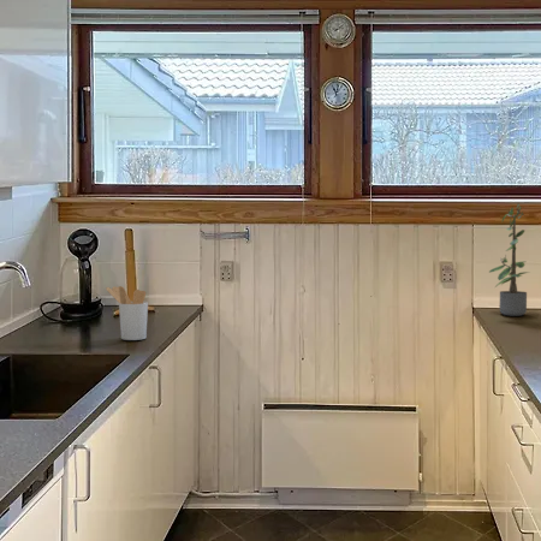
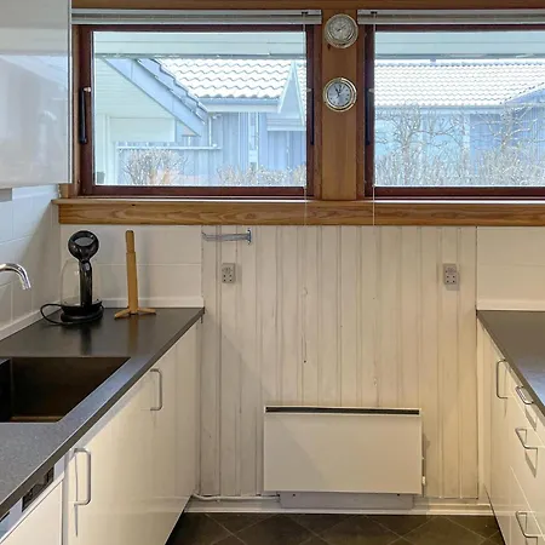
- potted plant (512, 258)
- utensil holder (127, 311)
